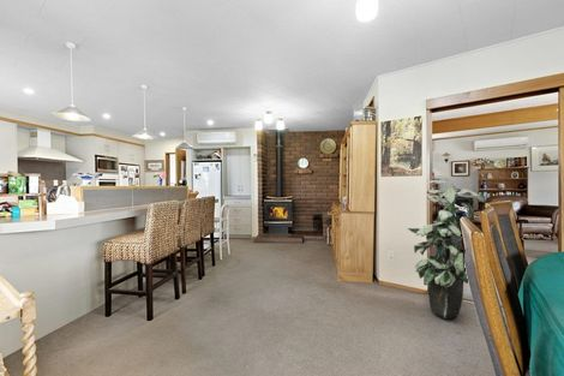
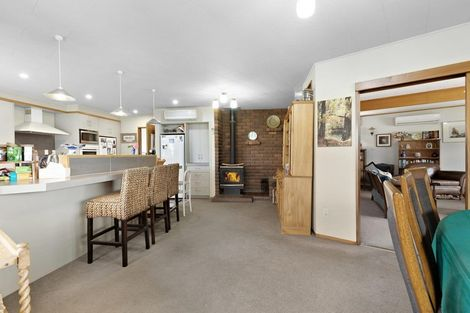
- indoor plant (443, 246)
